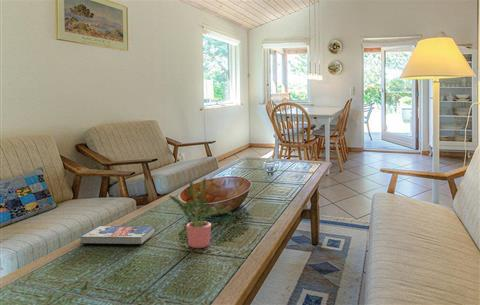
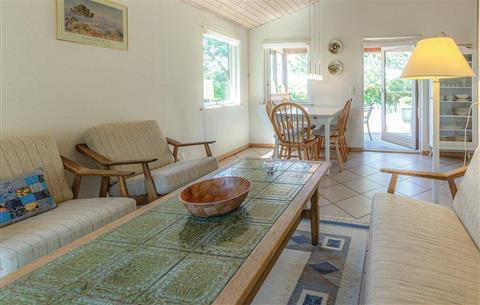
- book (119, 234)
- potted plant (203, 215)
